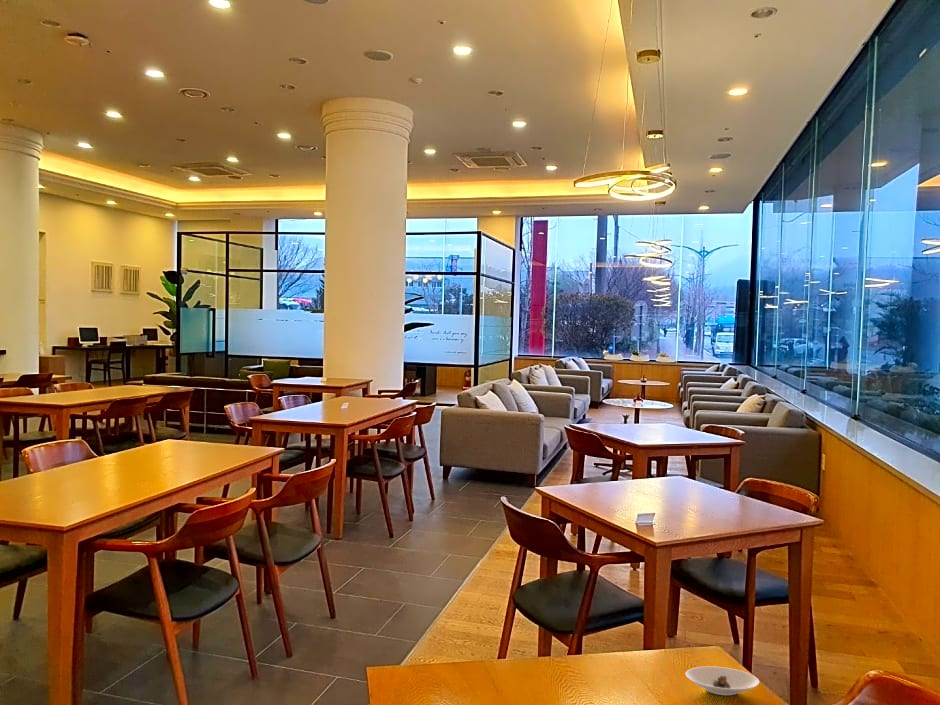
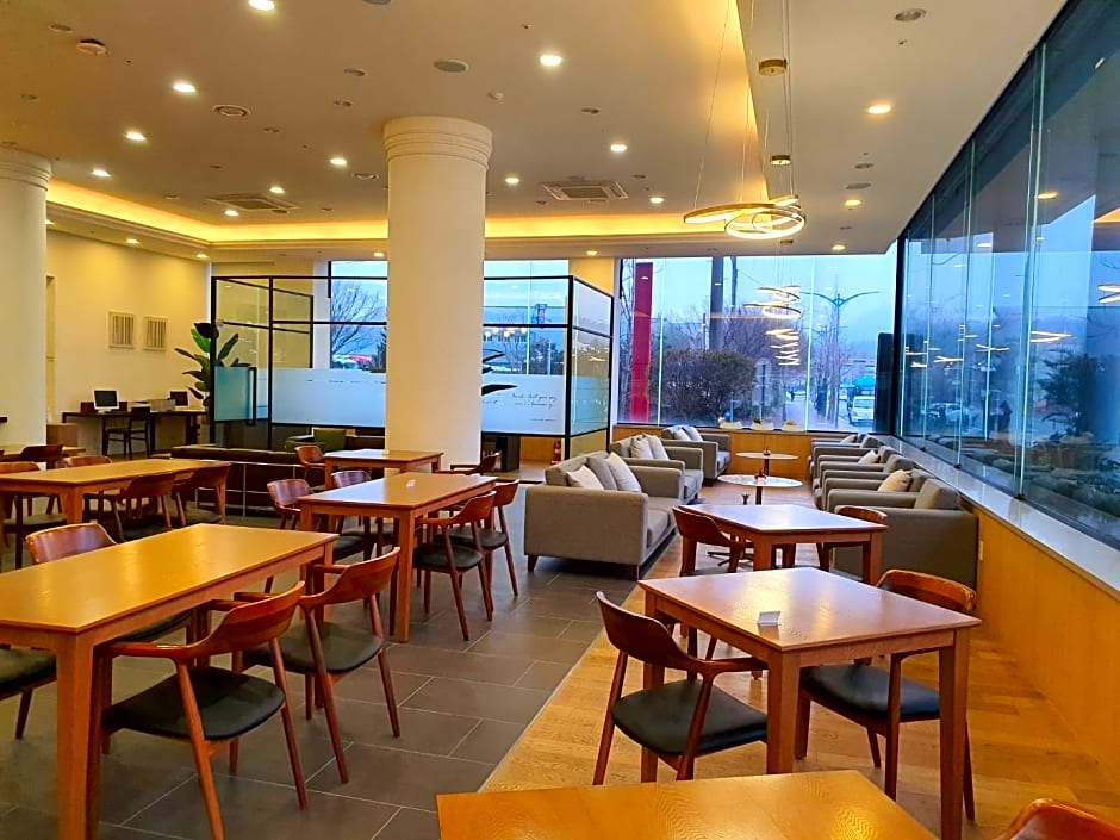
- saucer (721, 682)
